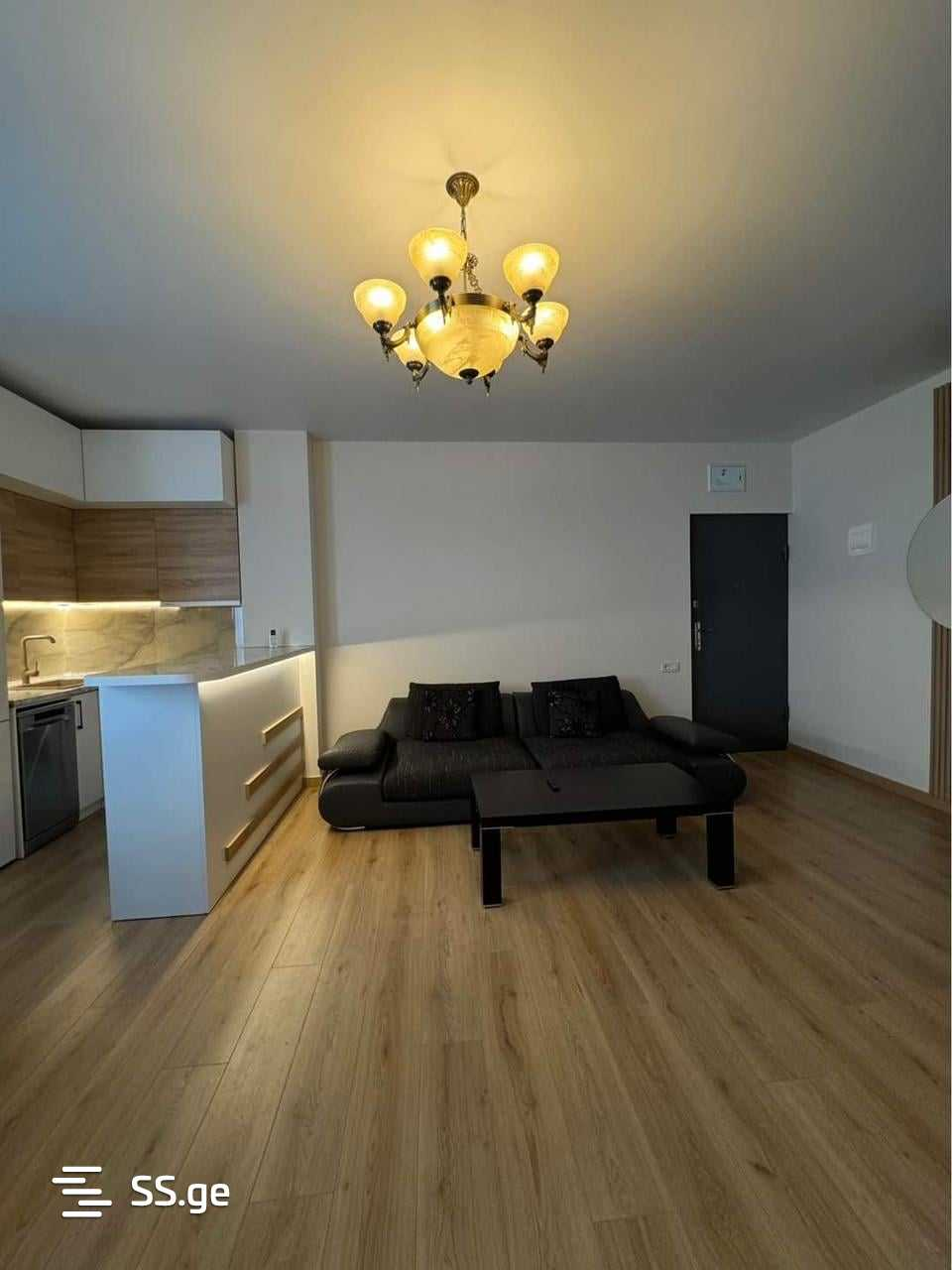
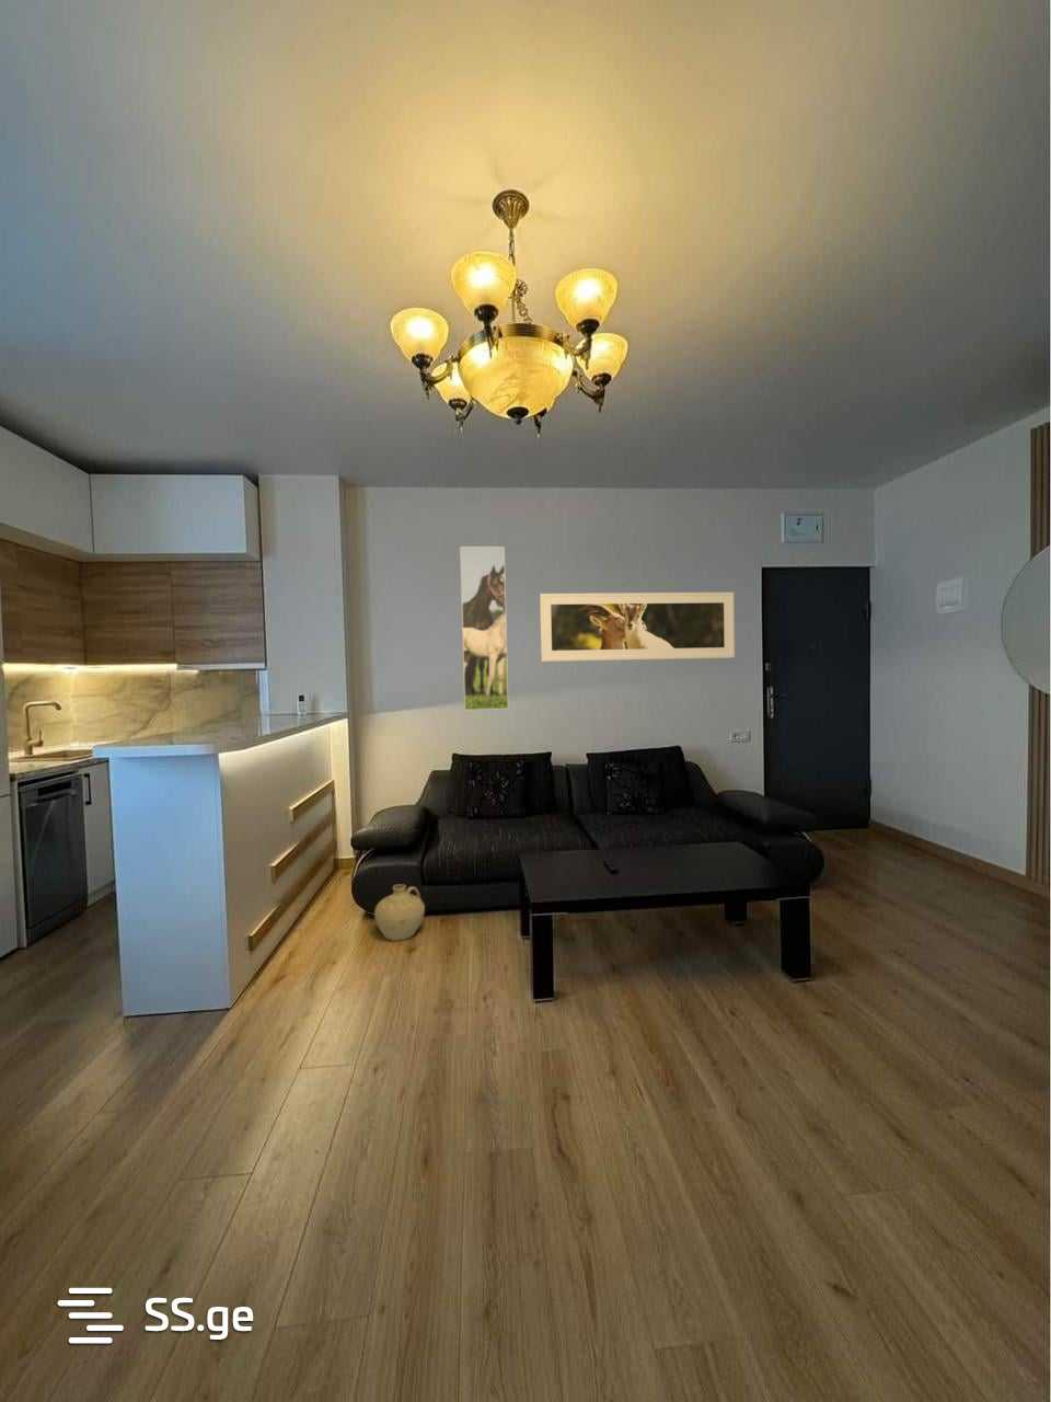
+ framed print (484, 629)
+ ceramic jug (400, 910)
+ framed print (638, 626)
